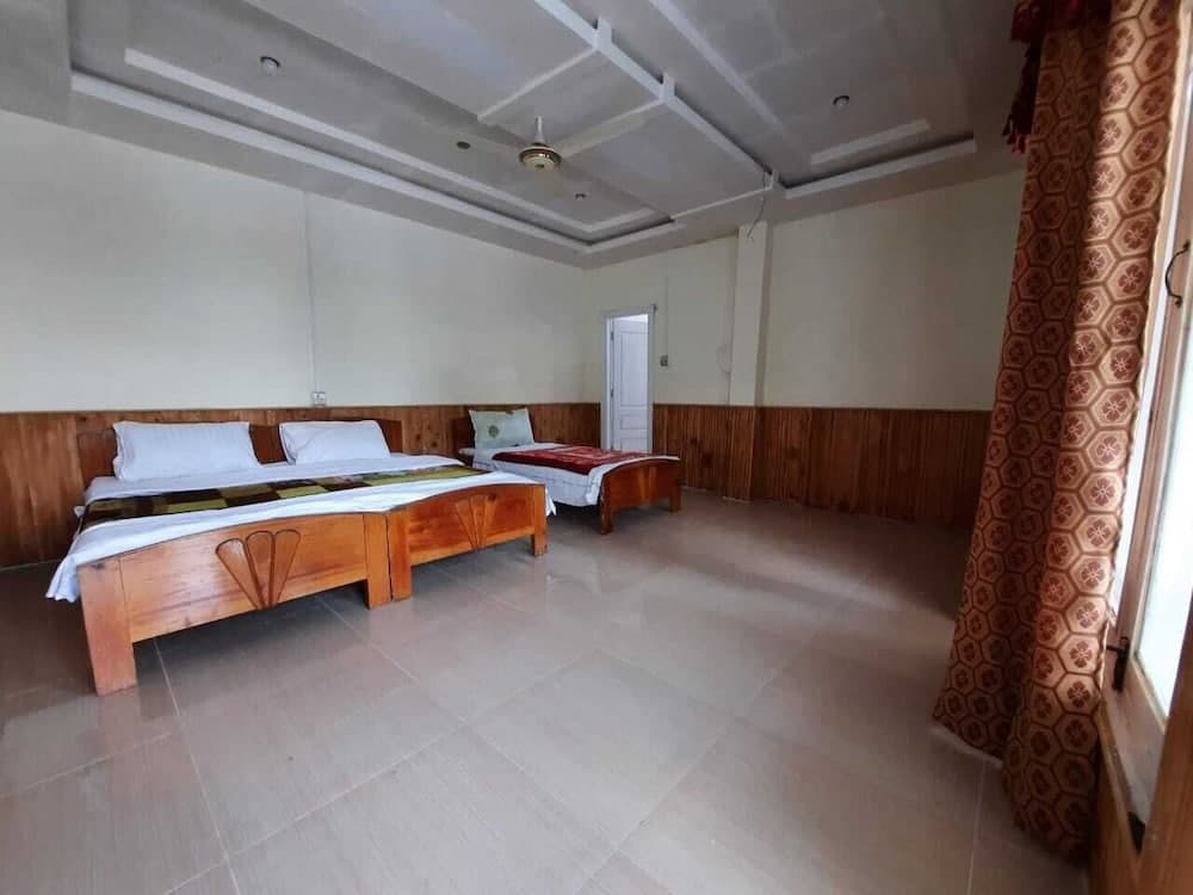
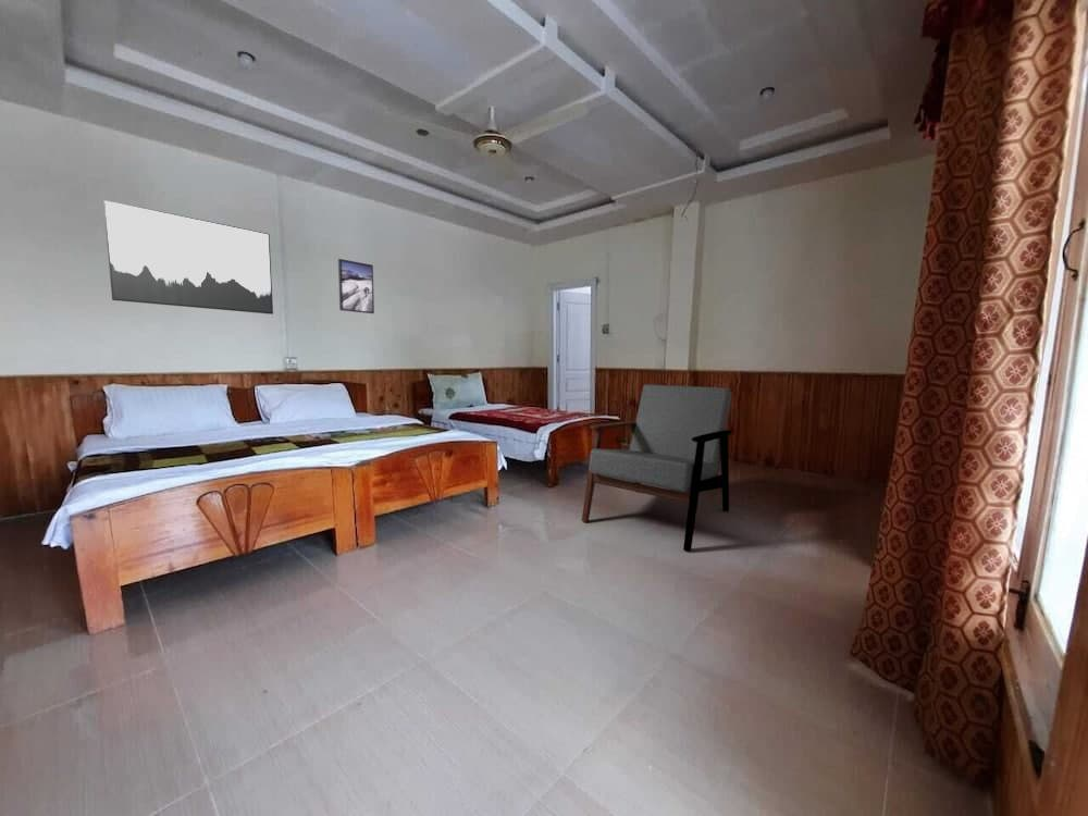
+ wall art (198, 263)
+ armchair (663, 452)
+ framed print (356, 286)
